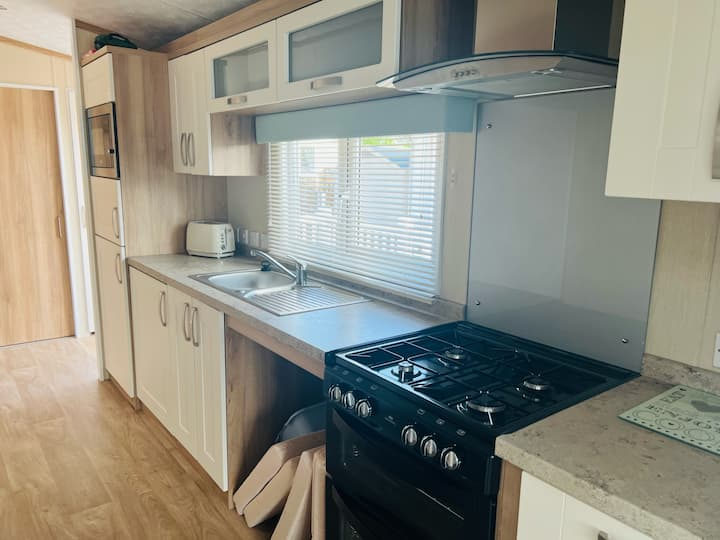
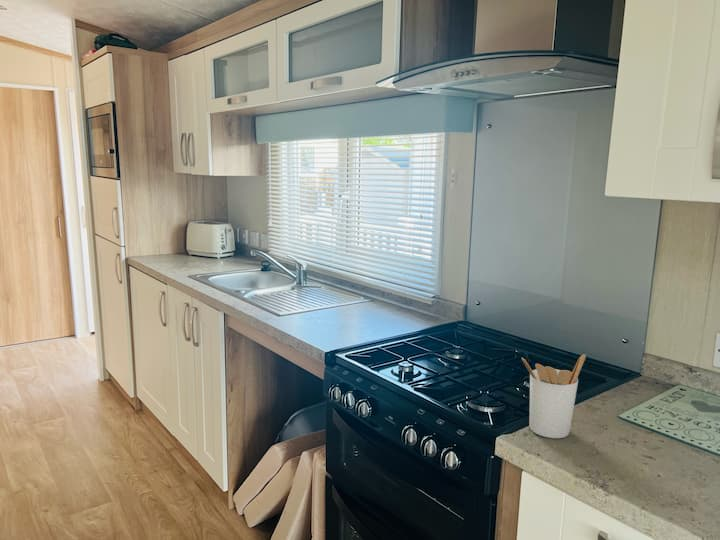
+ utensil holder (552, 394)
